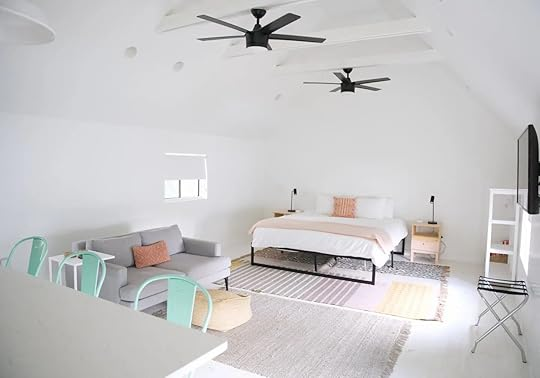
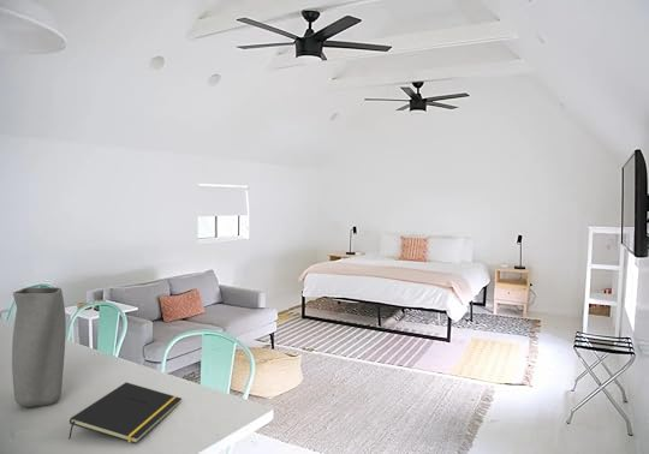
+ vase (38, 346)
+ notepad (130, 410)
